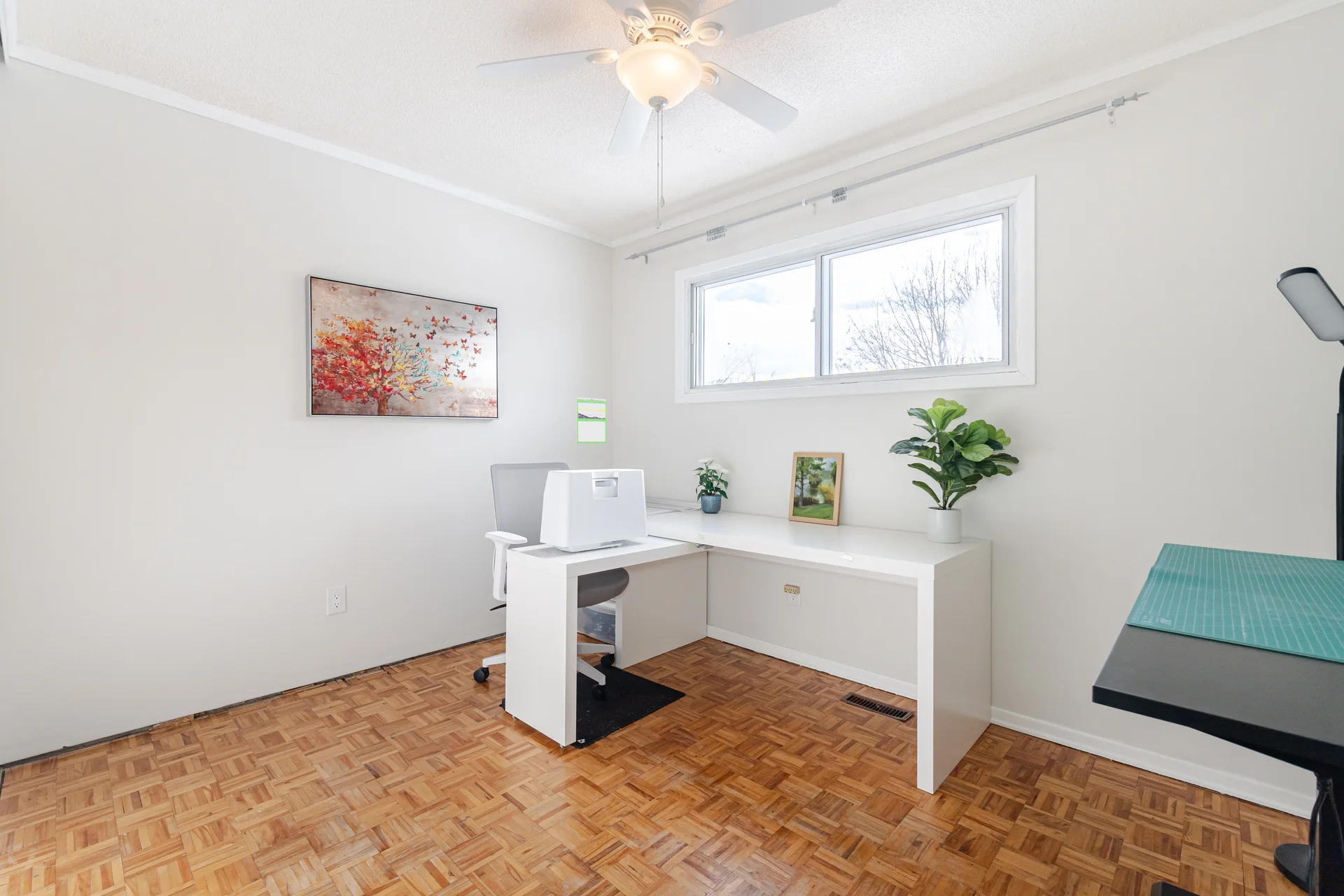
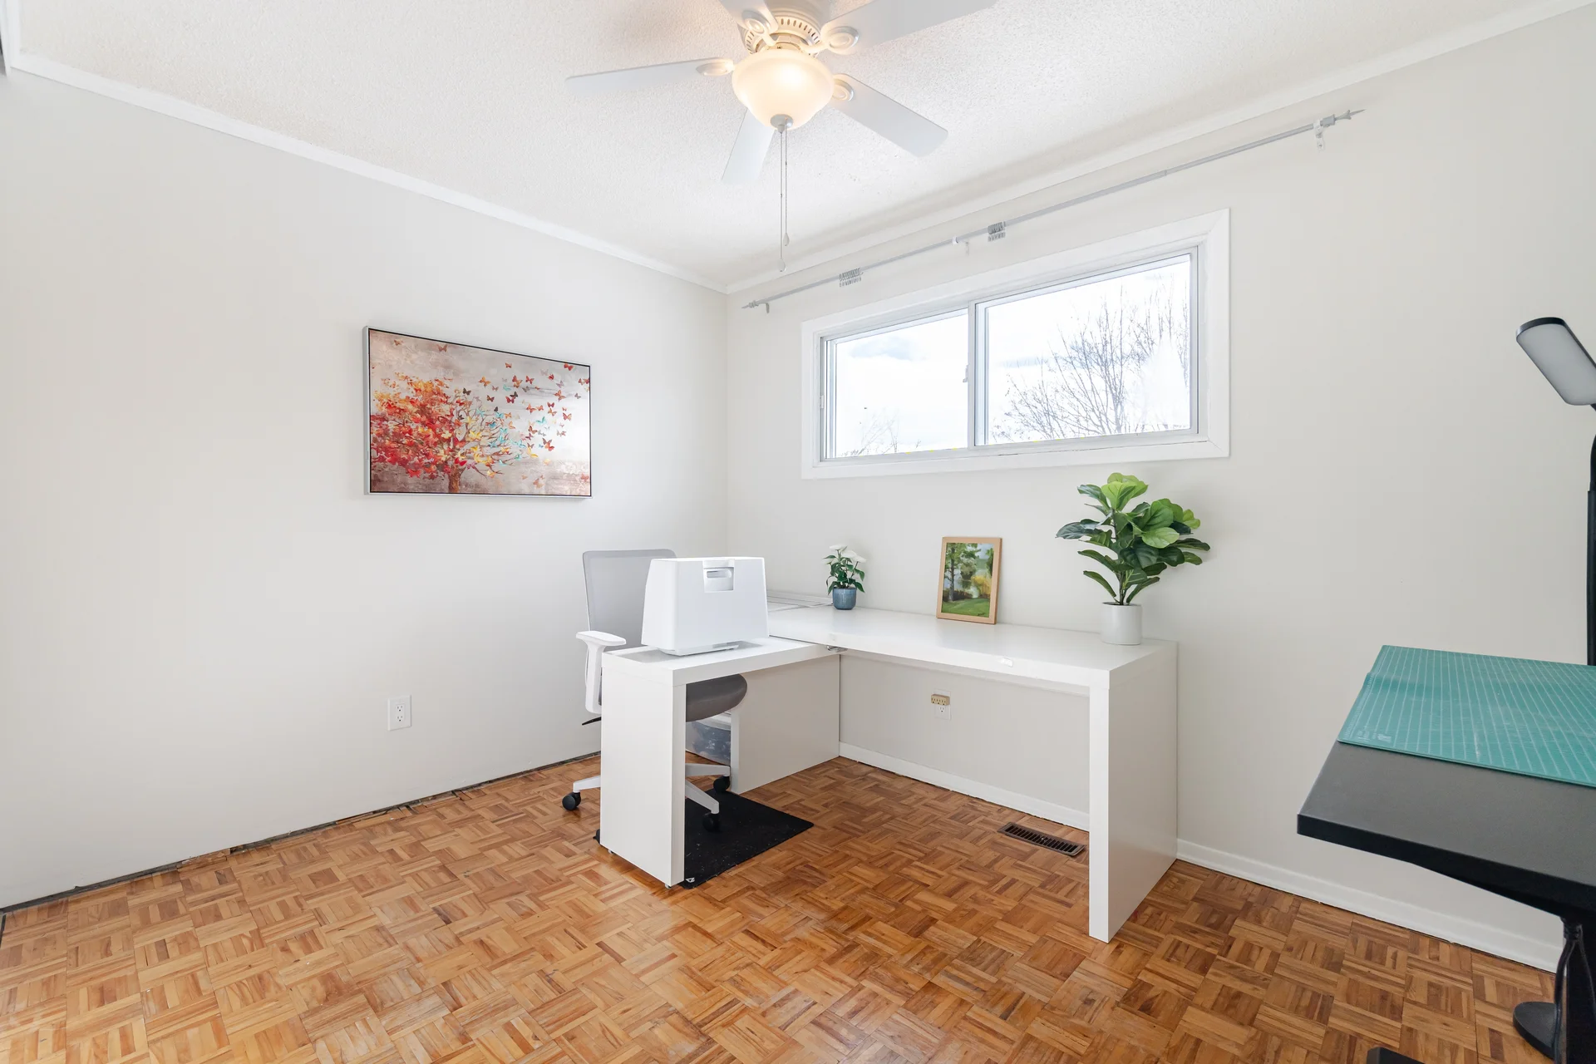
- calendar (592, 420)
